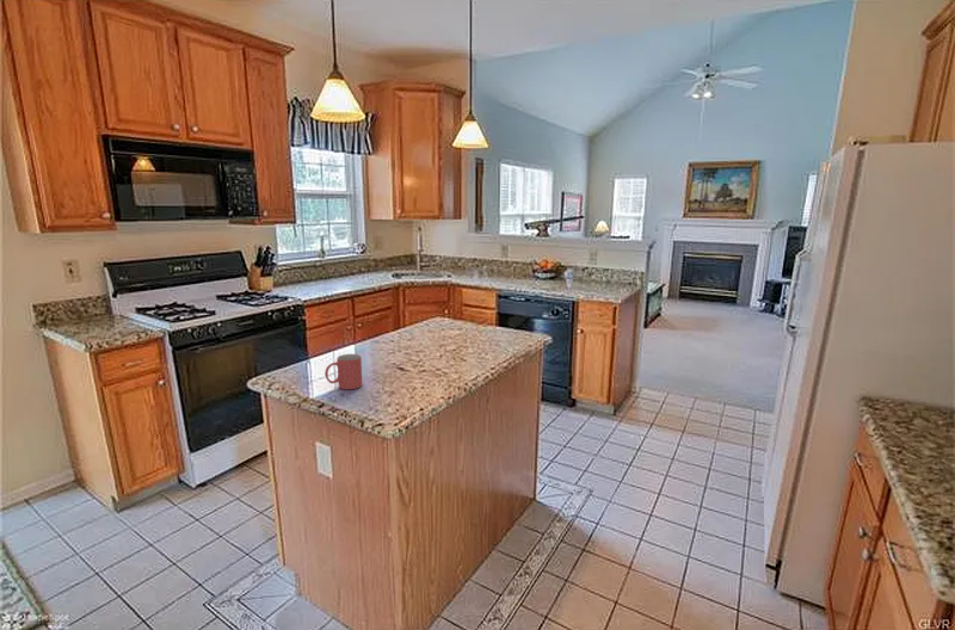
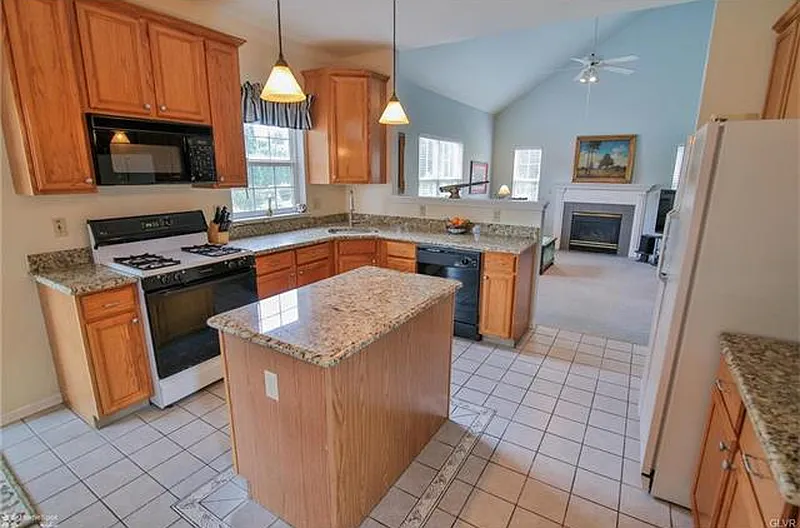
- mug (343, 372)
